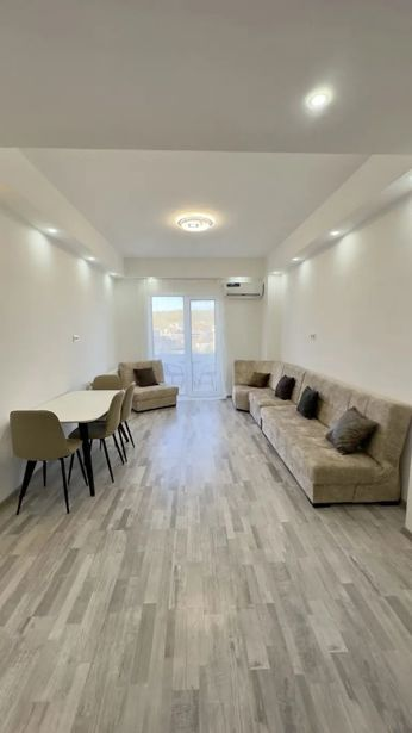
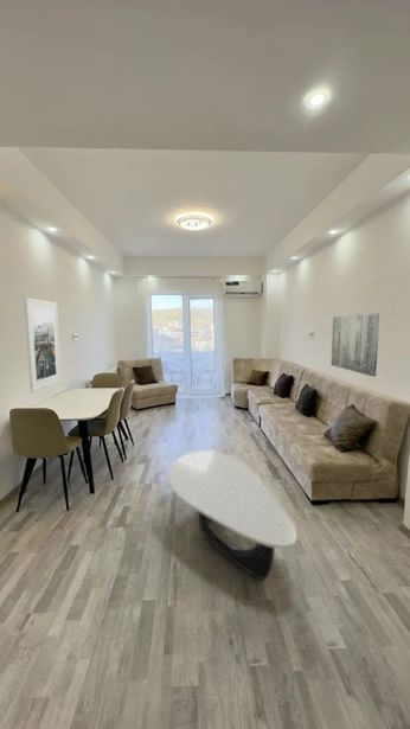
+ coffee table (230, 511)
+ wall art (352, 343)
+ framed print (44, 344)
